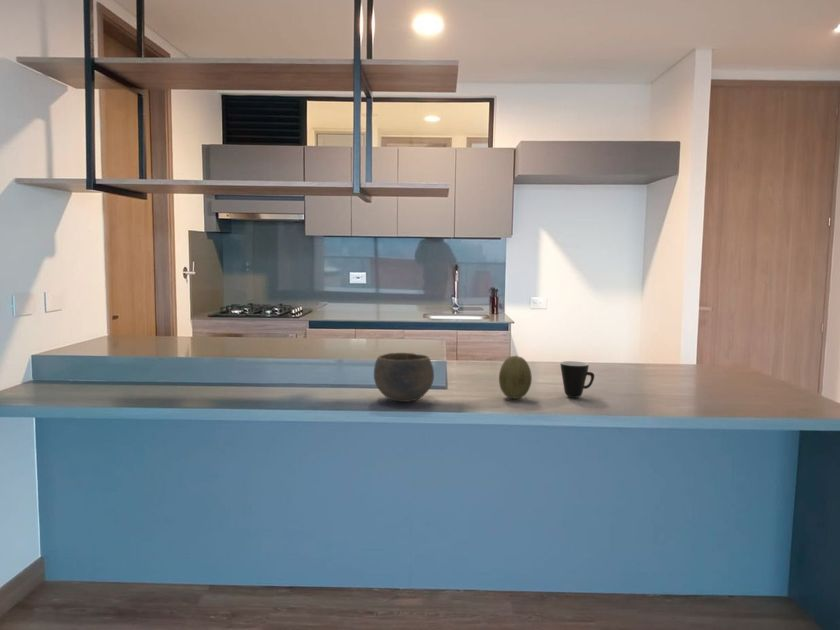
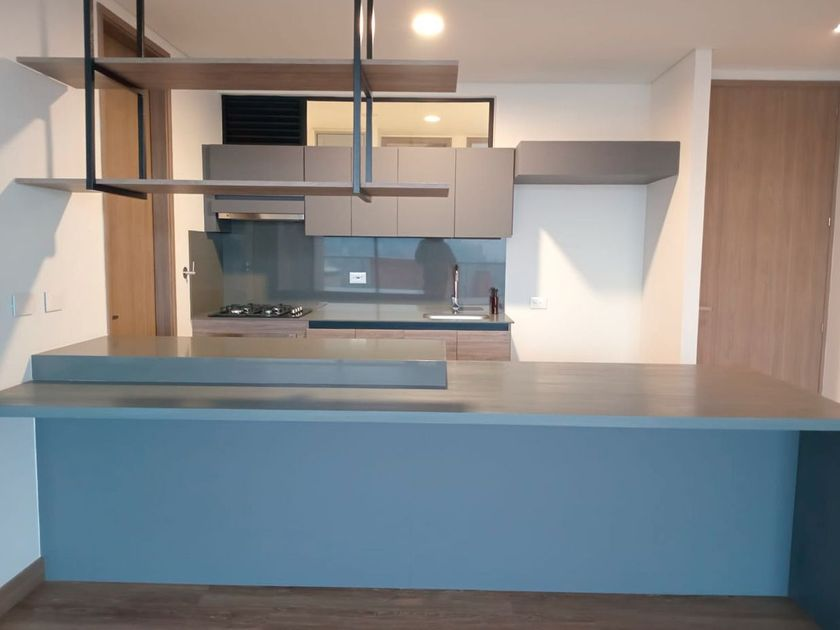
- bowl (403, 378)
- mug (577, 380)
- fruit (515, 377)
